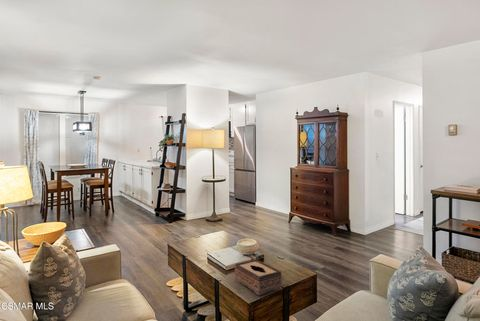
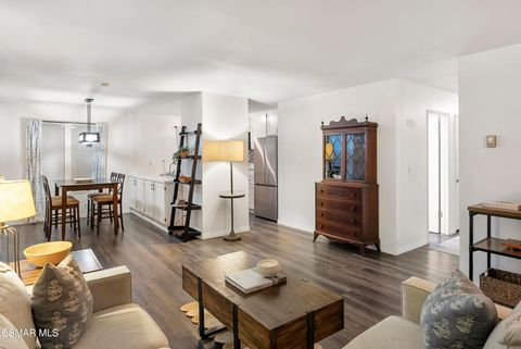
- tissue box (257, 275)
